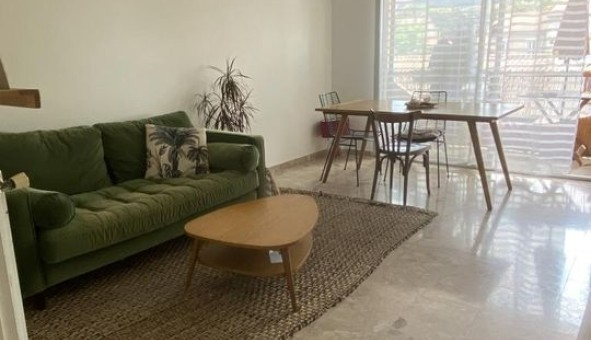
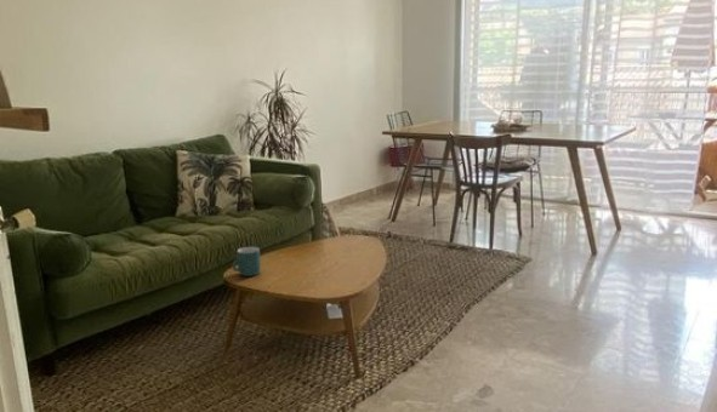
+ mug (246, 262)
